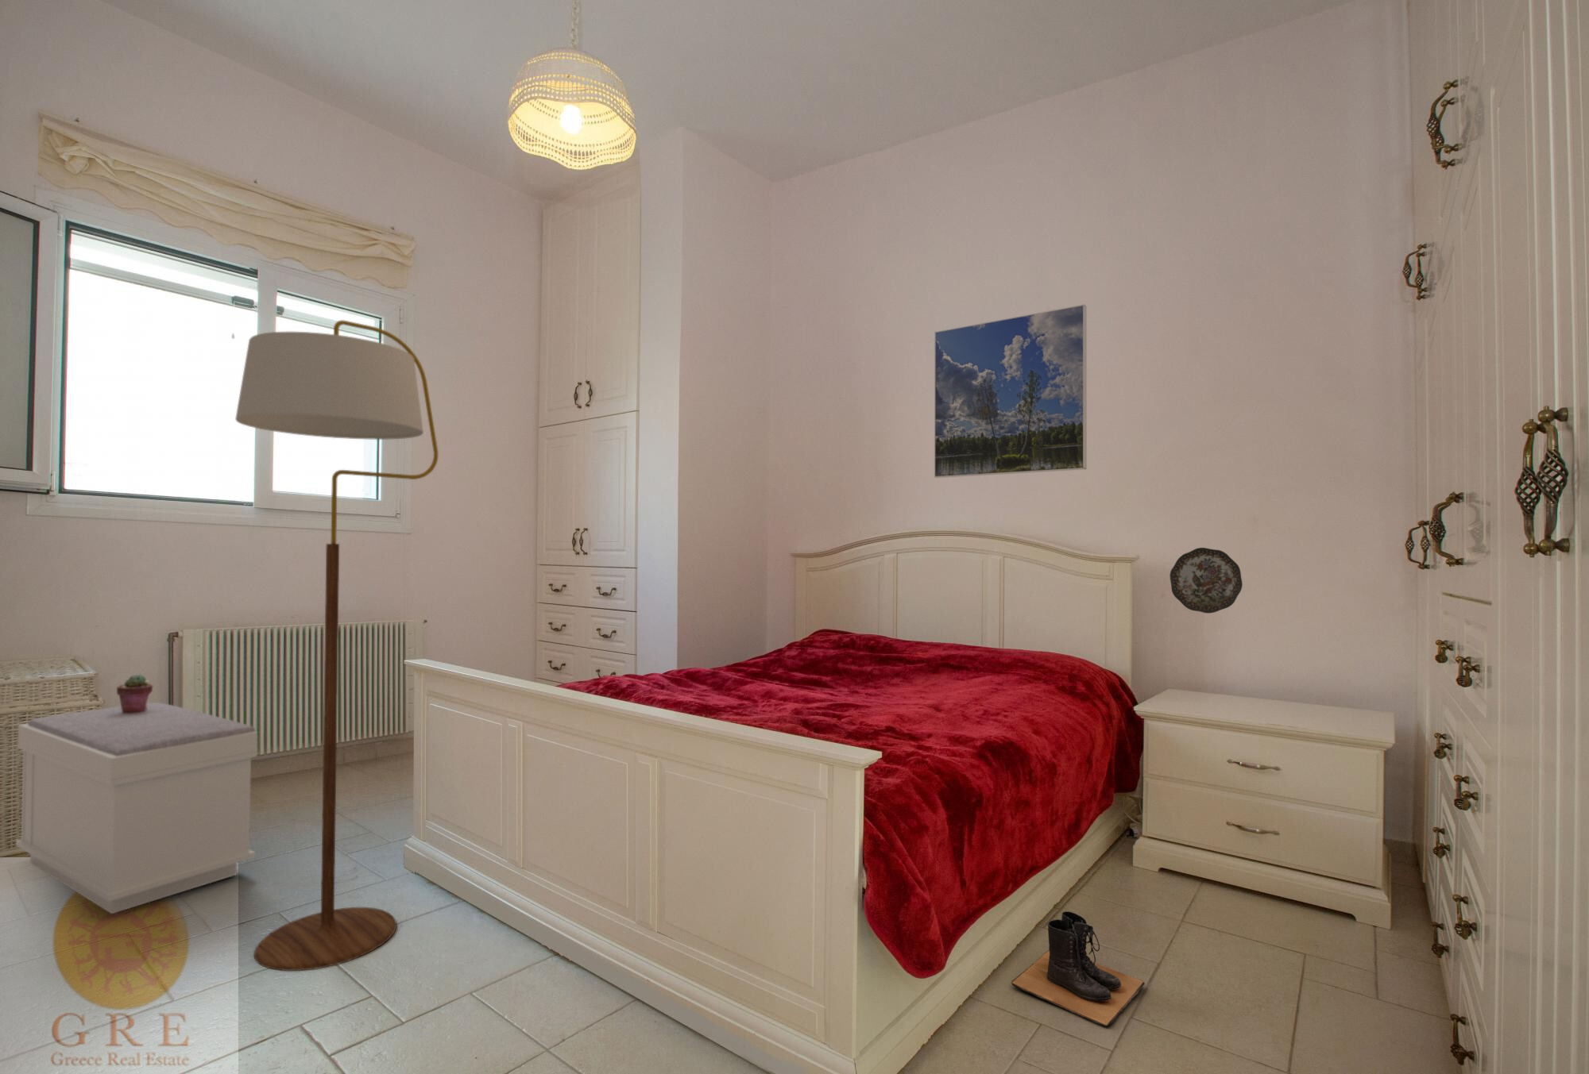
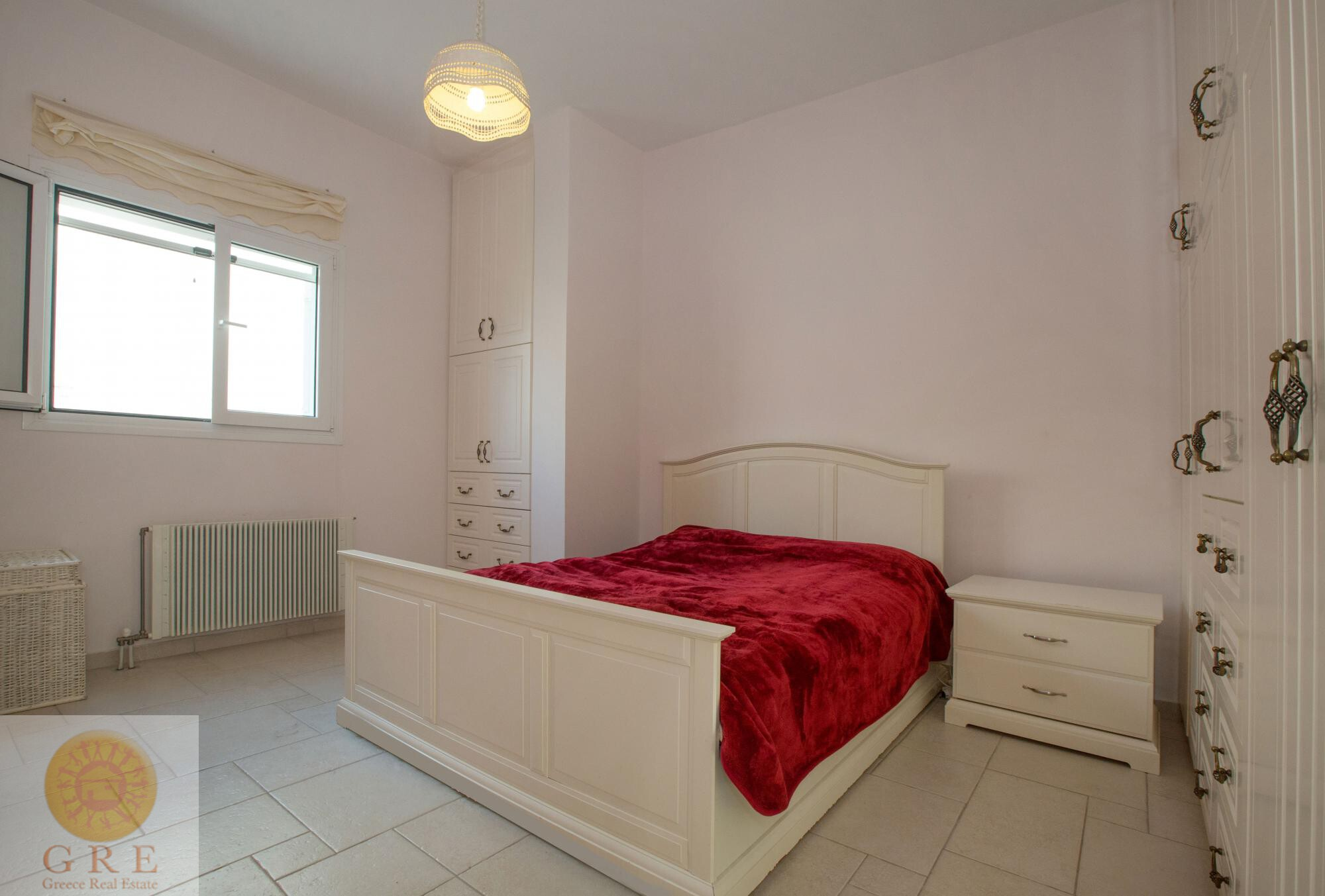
- boots (1077, 955)
- potted succulent (134, 692)
- bench (137, 794)
- floor lamp (338, 626)
- decorative plate (1205, 580)
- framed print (1006, 396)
